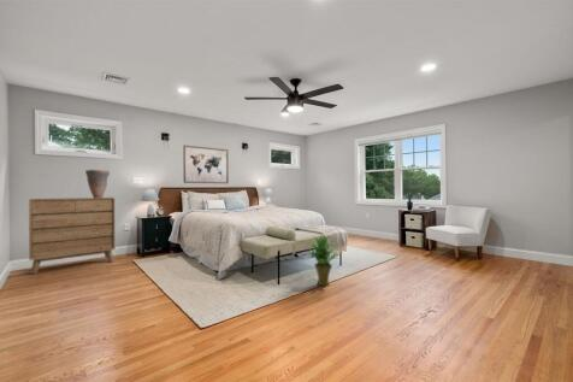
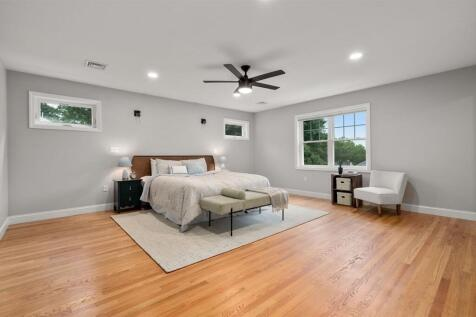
- dresser (73, 231)
- decorative urn (98, 183)
- potted plant (323, 259)
- wall art (207, 165)
